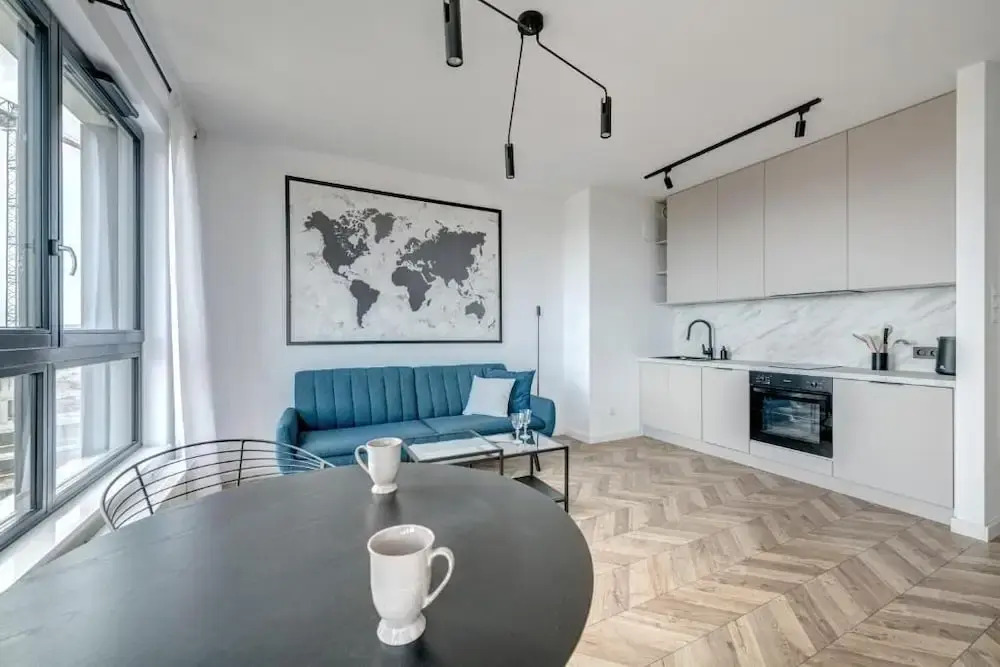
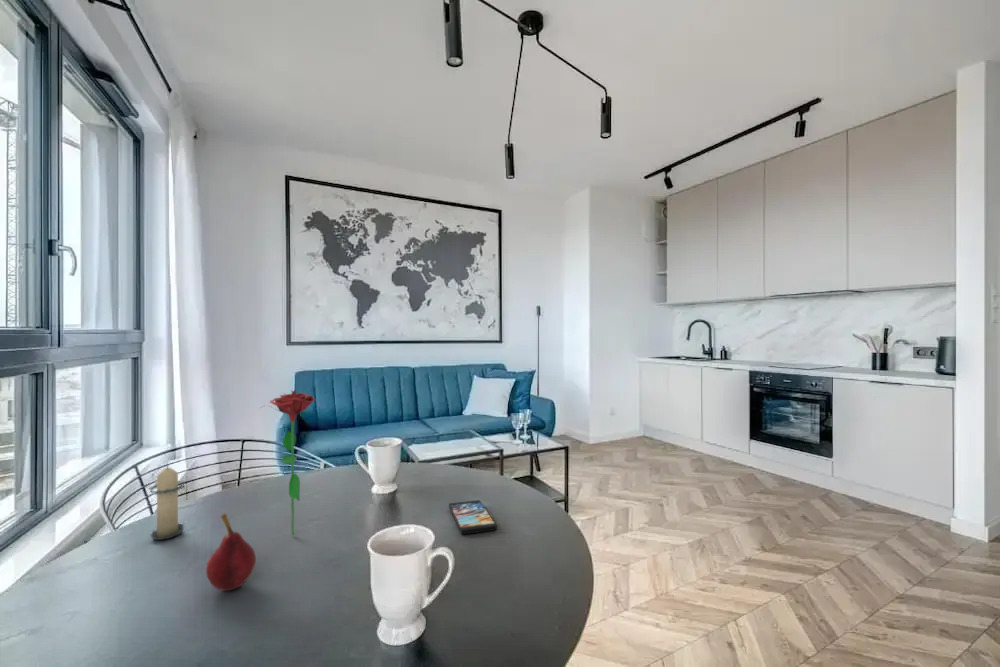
+ candle (167, 499)
+ flower (289, 463)
+ smartphone (471, 515)
+ fruit (231, 550)
